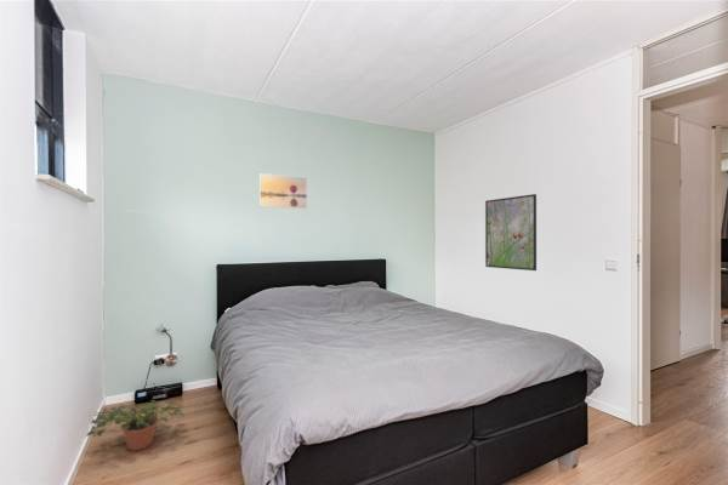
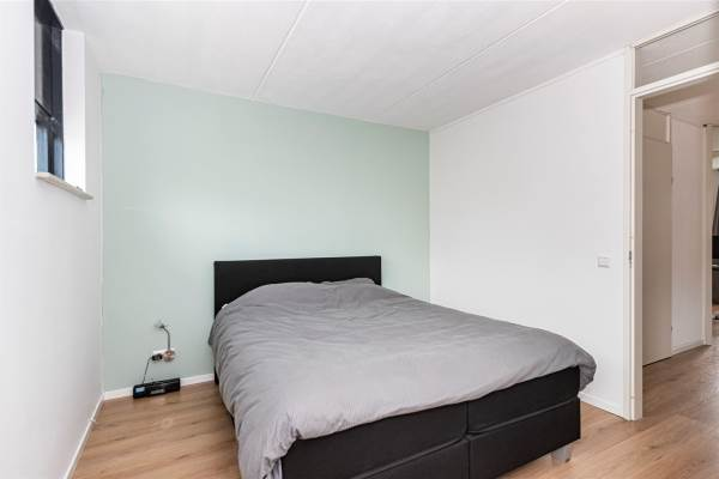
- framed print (508, 233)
- potted plant (137, 421)
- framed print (284, 192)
